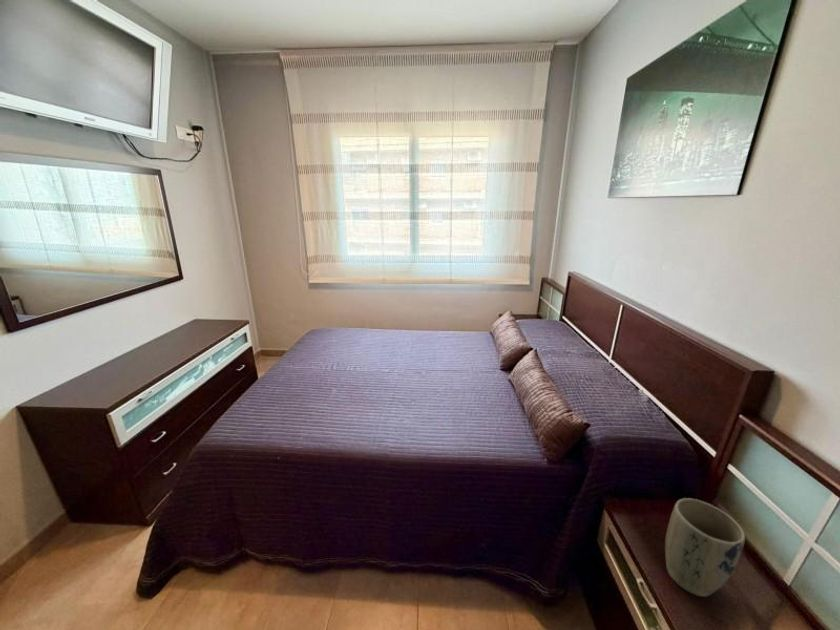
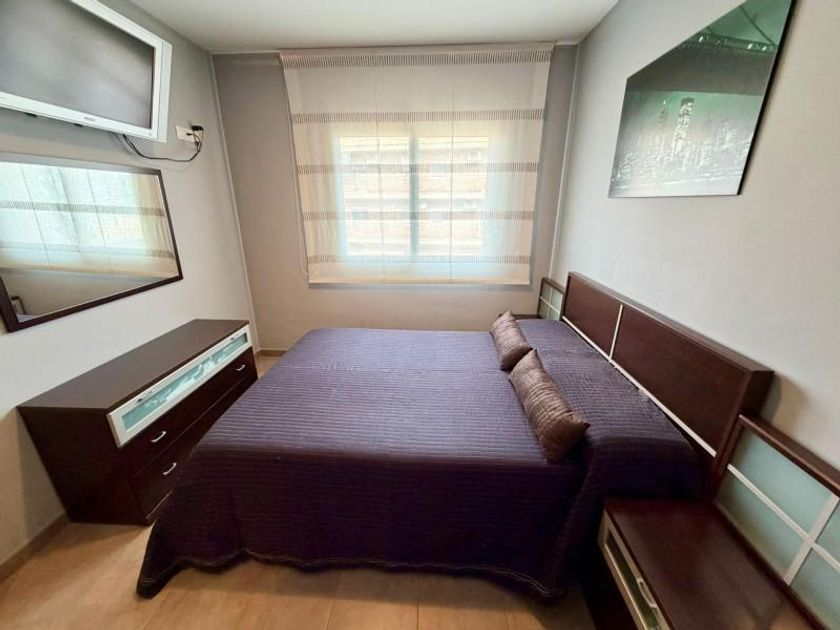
- plant pot (698, 549)
